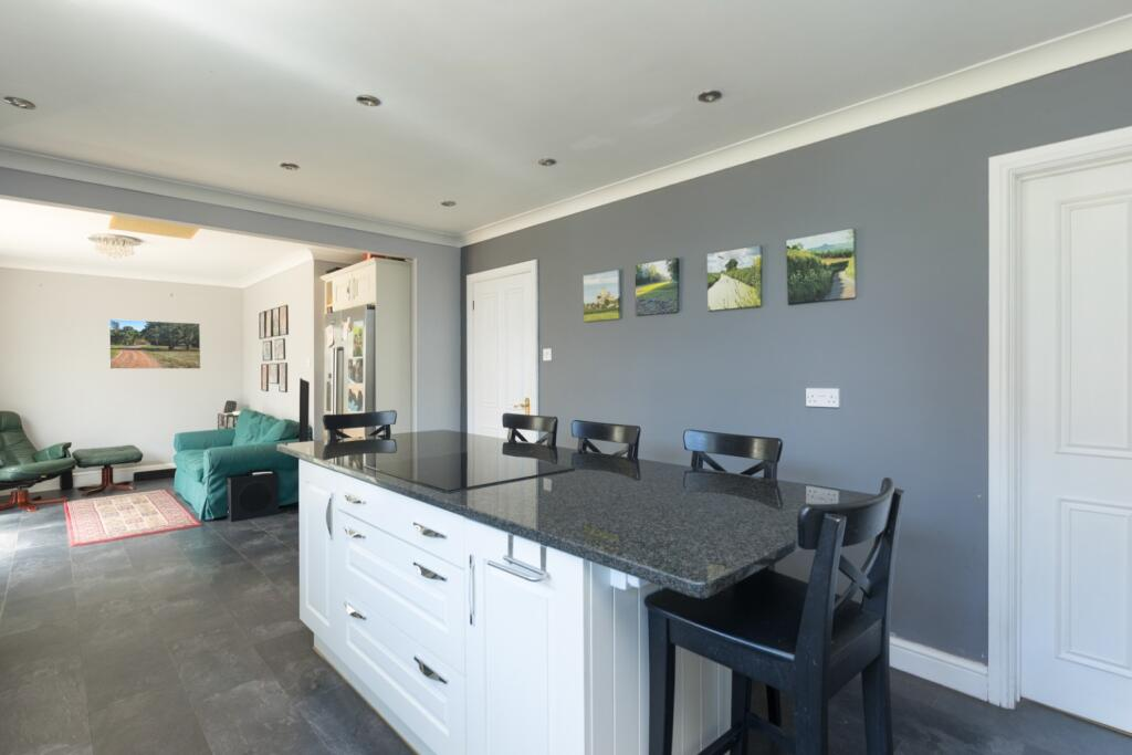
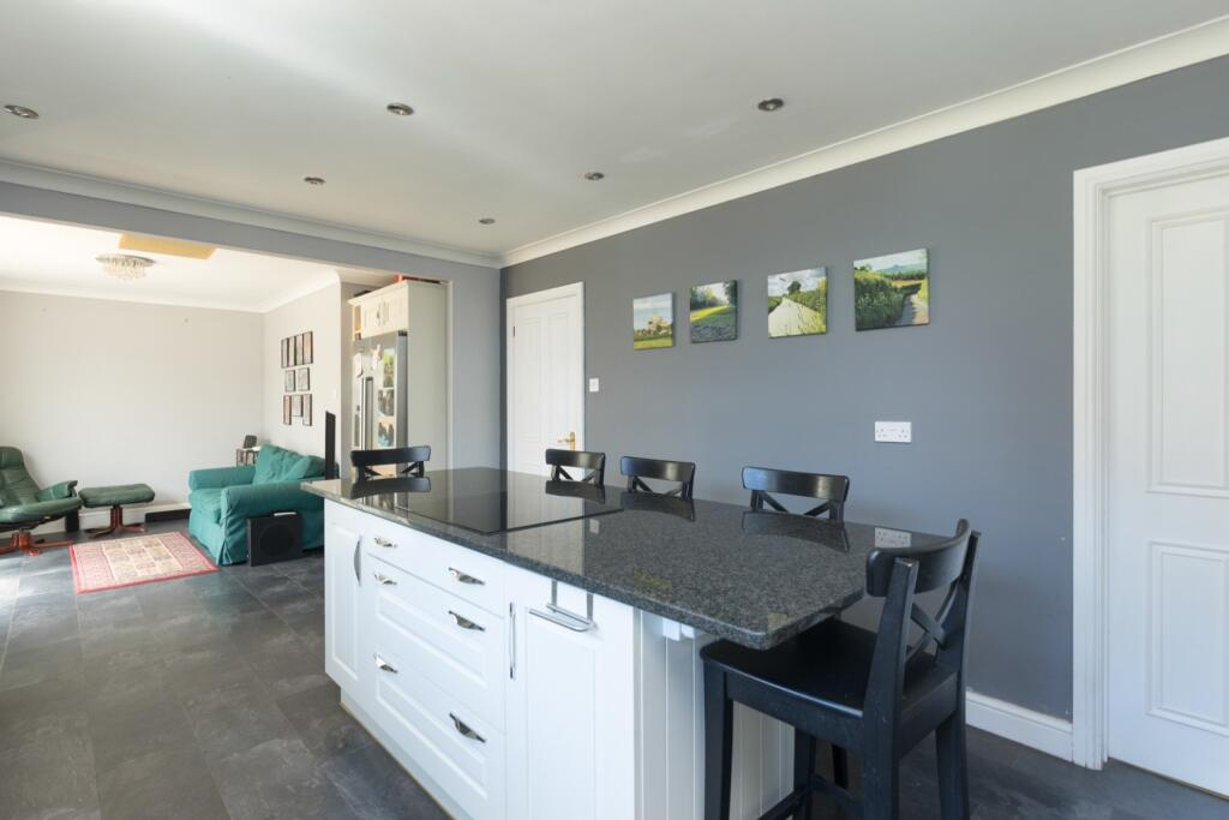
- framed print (156, 345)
